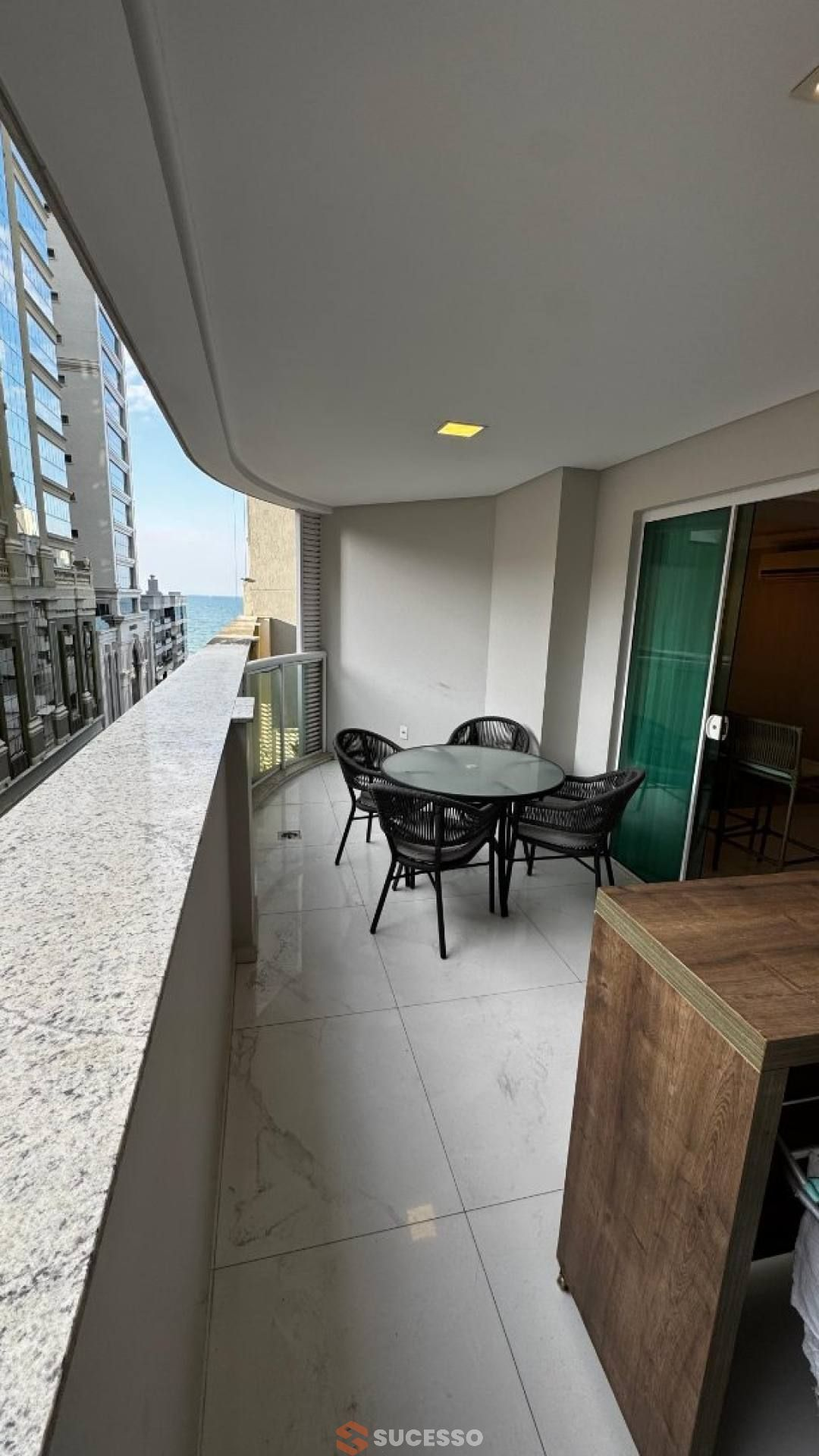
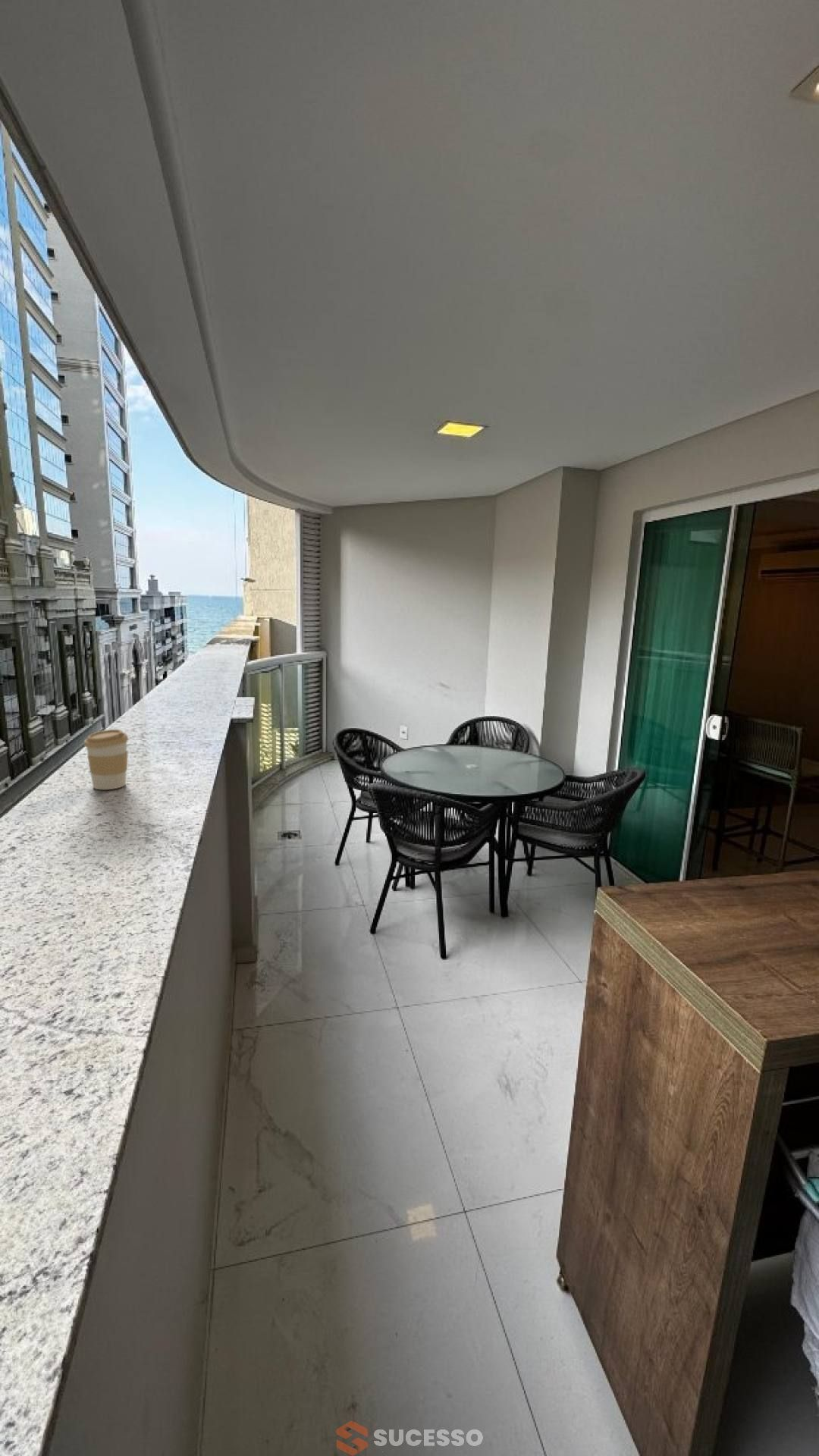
+ coffee cup (108, 758)
